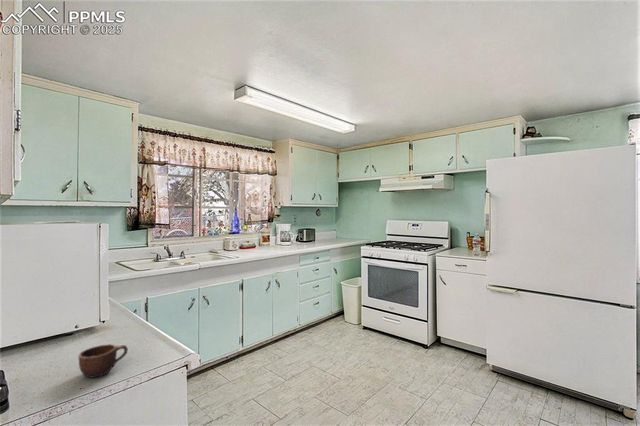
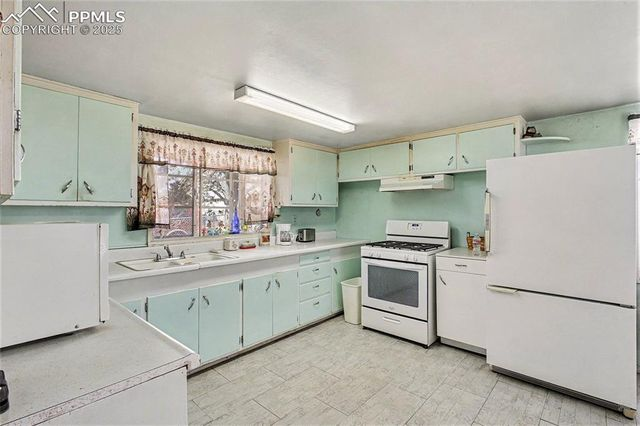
- mug (101, 359)
